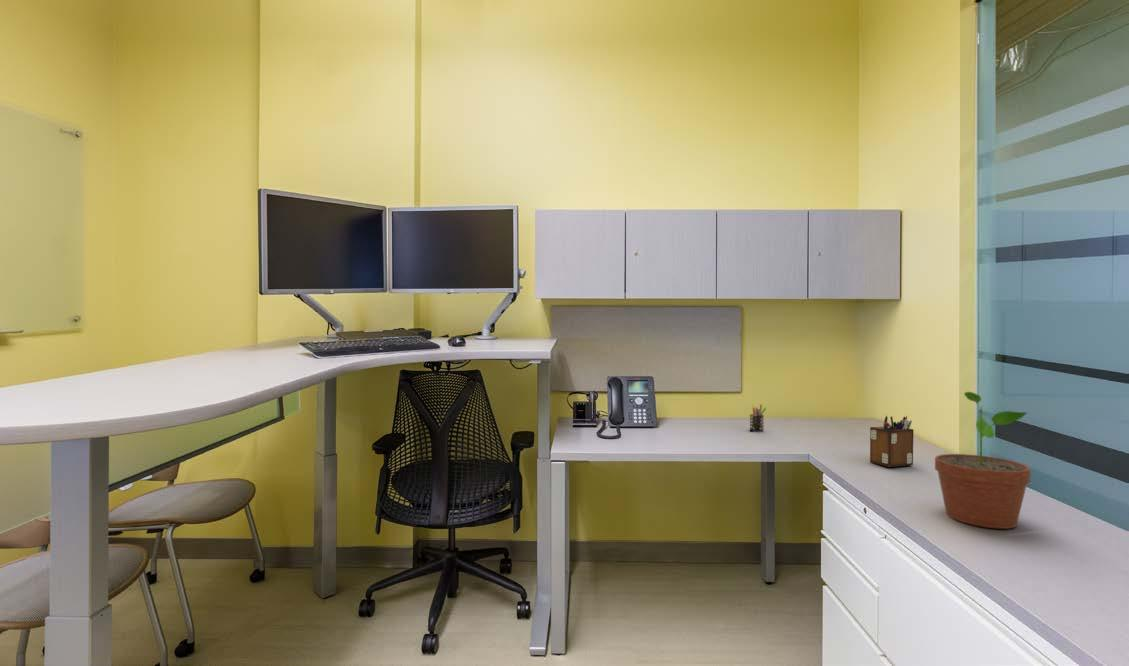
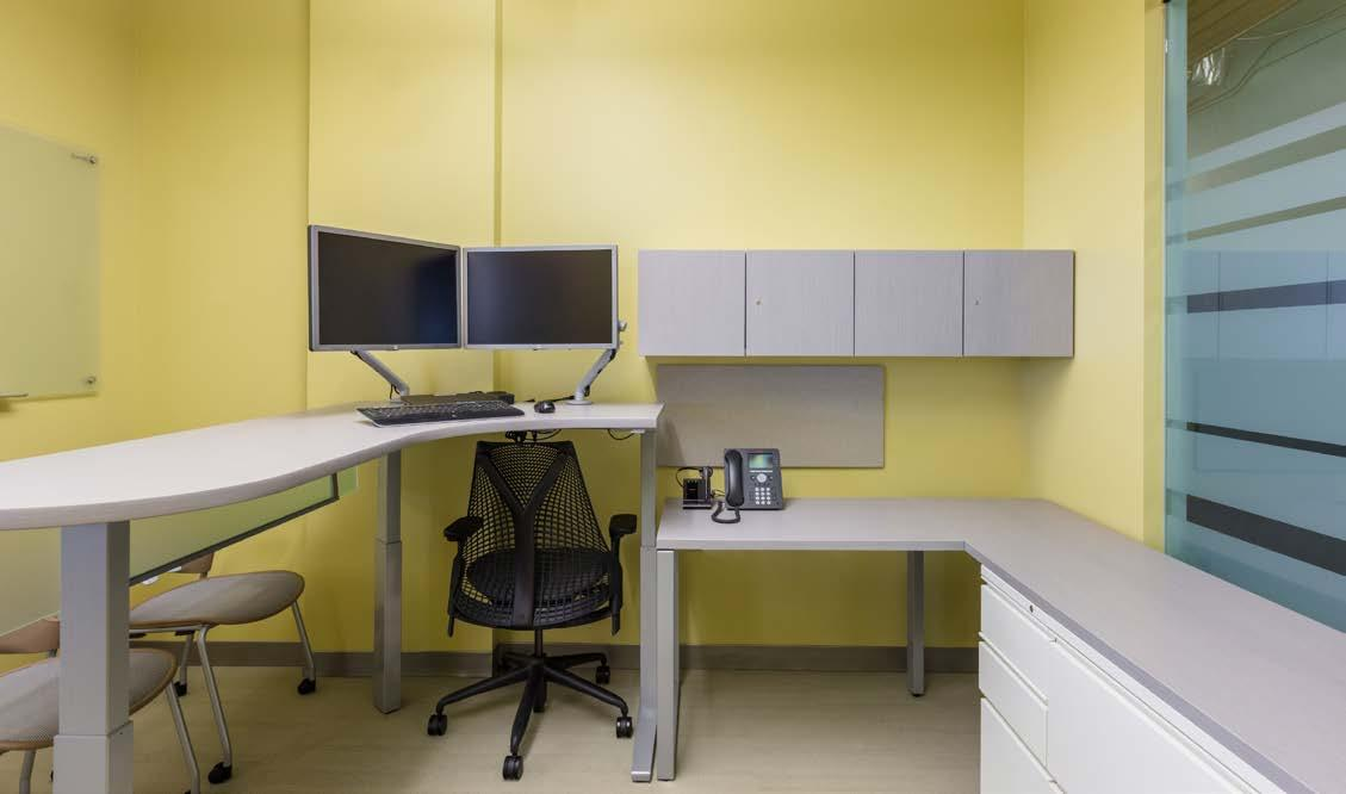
- potted plant (980, 453)
- pen holder (758, 417)
- desk organizer (891, 439)
